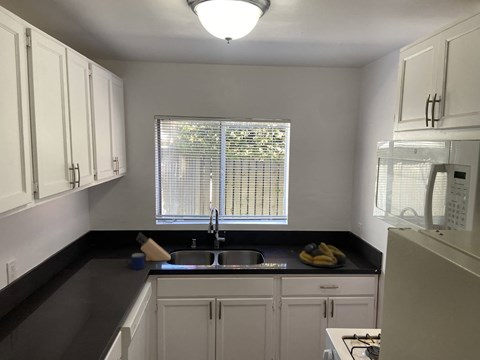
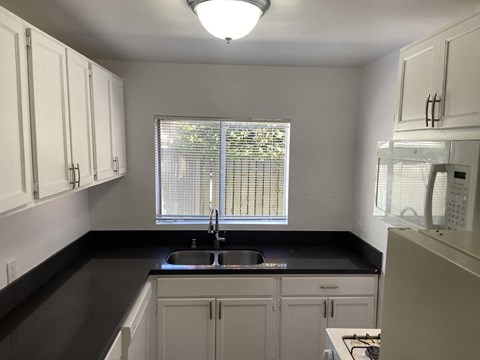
- fruit bowl (322, 252)
- knife block (153, 245)
- mug (135, 261)
